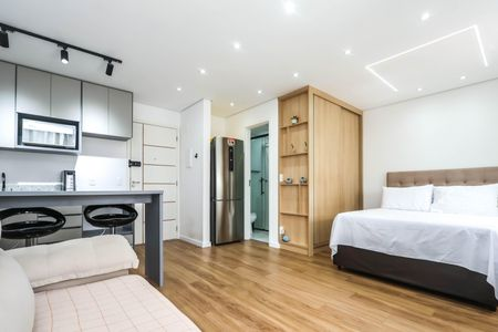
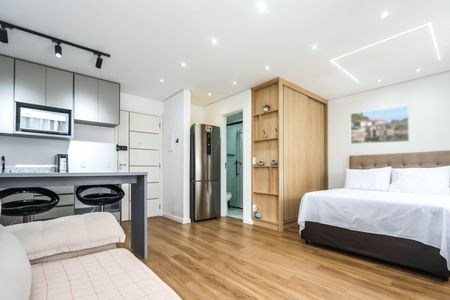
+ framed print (377, 126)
